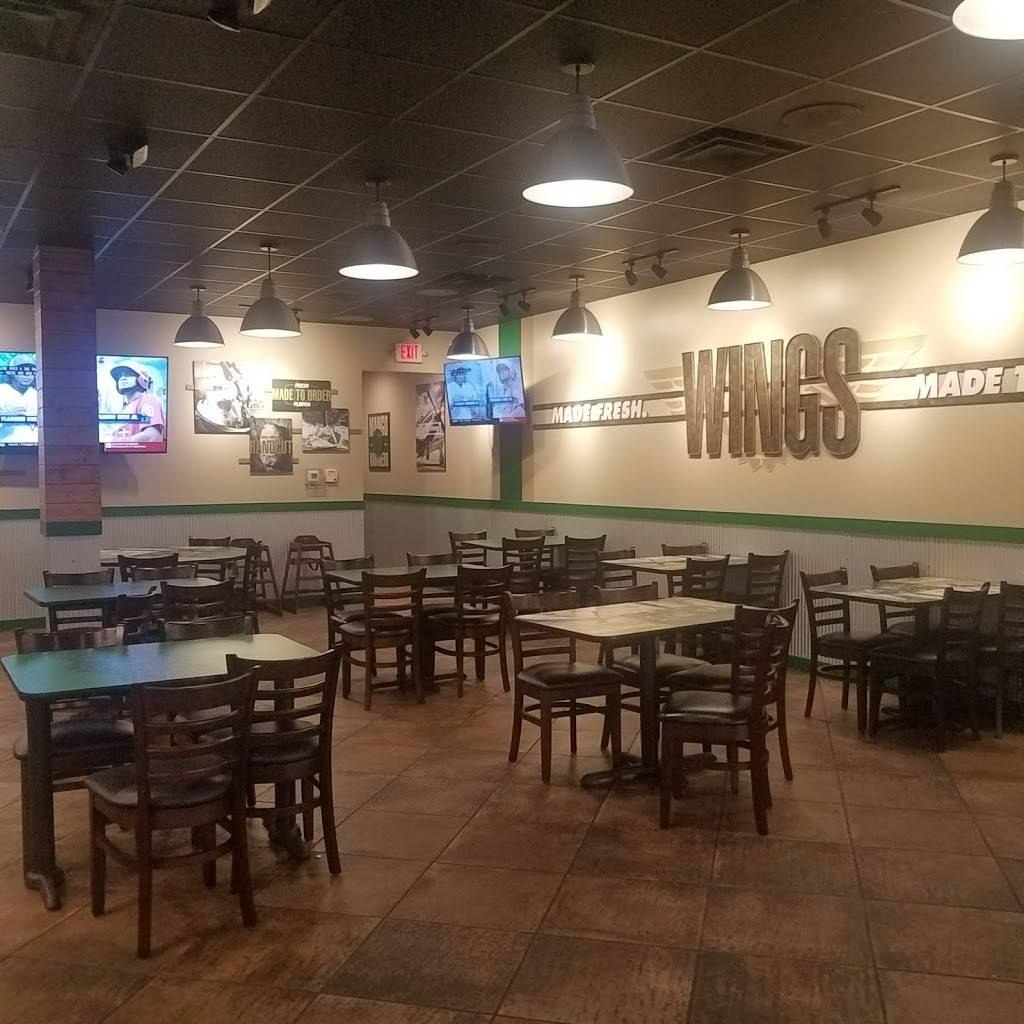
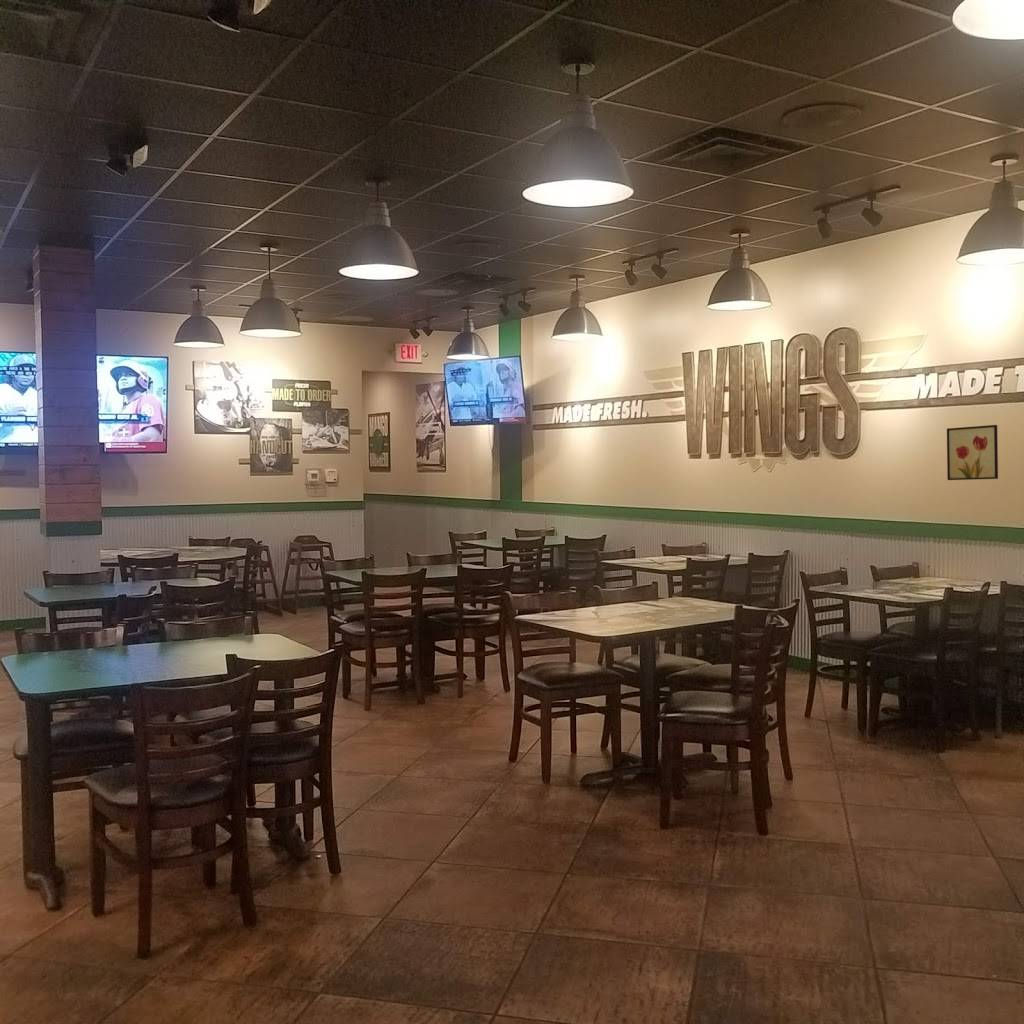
+ wall art (972, 453)
